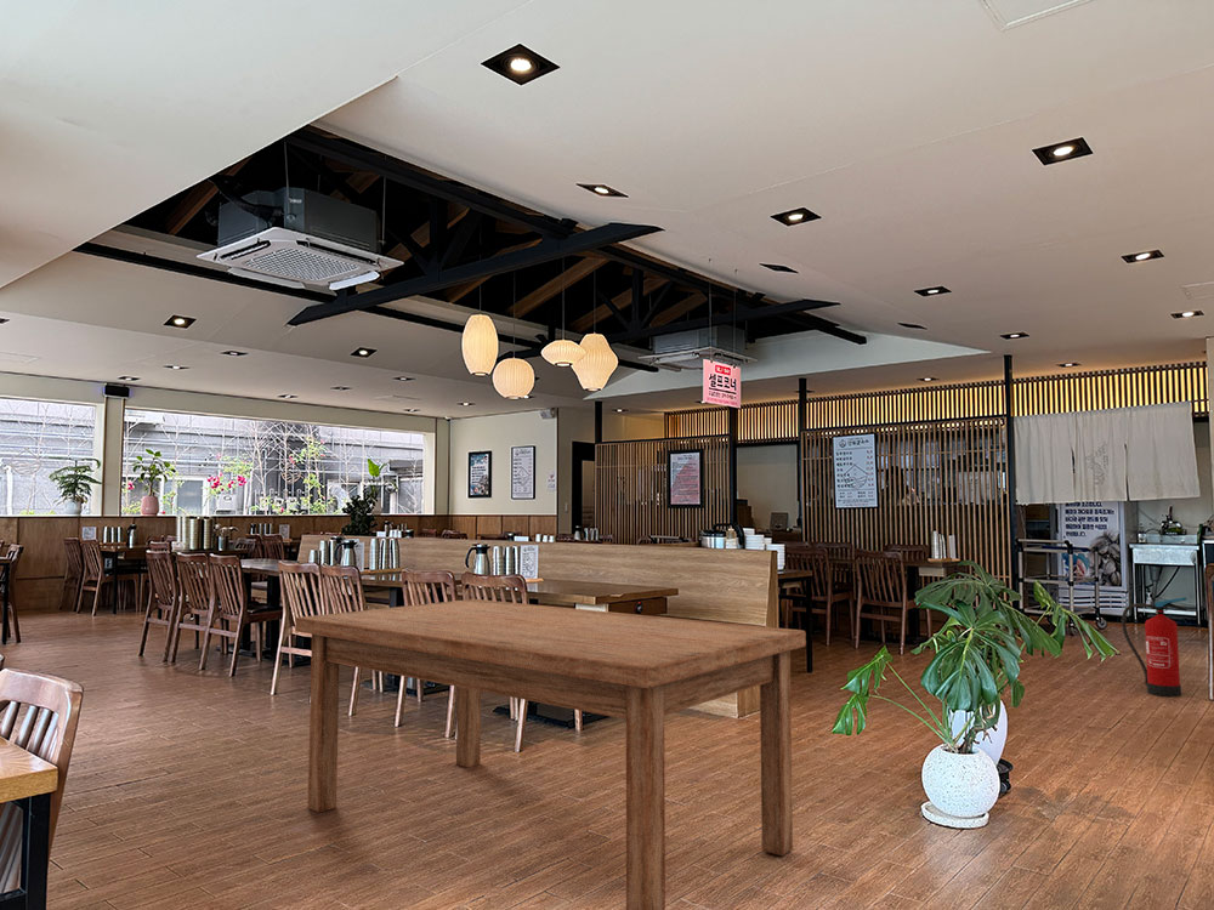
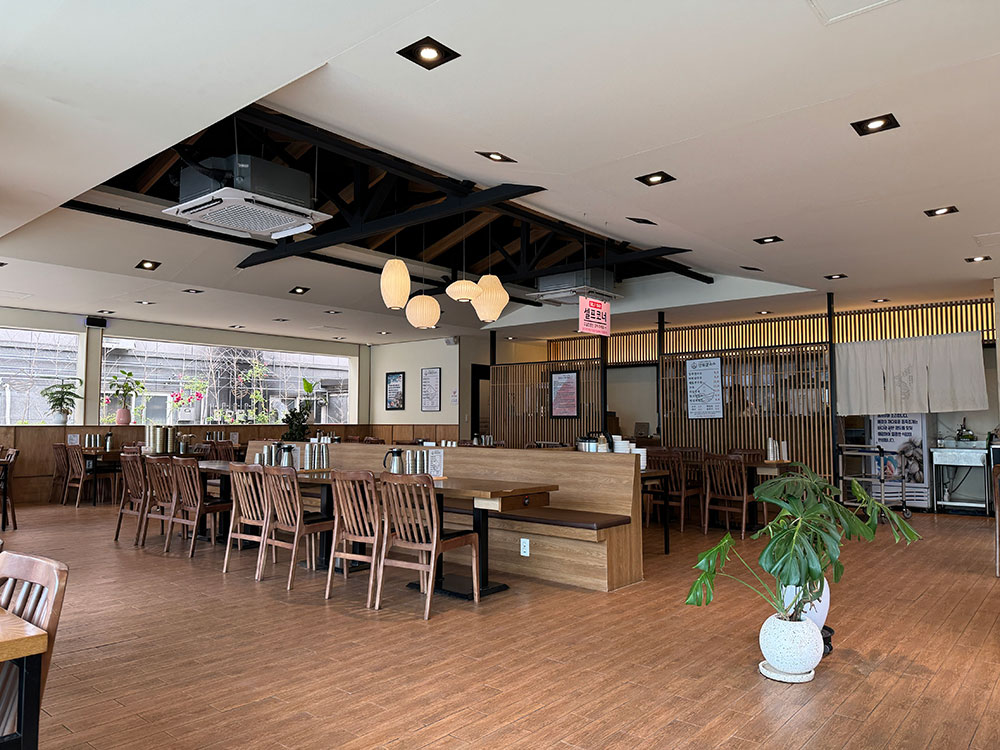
- dining table (537, 701)
- fire extinguisher (1153, 642)
